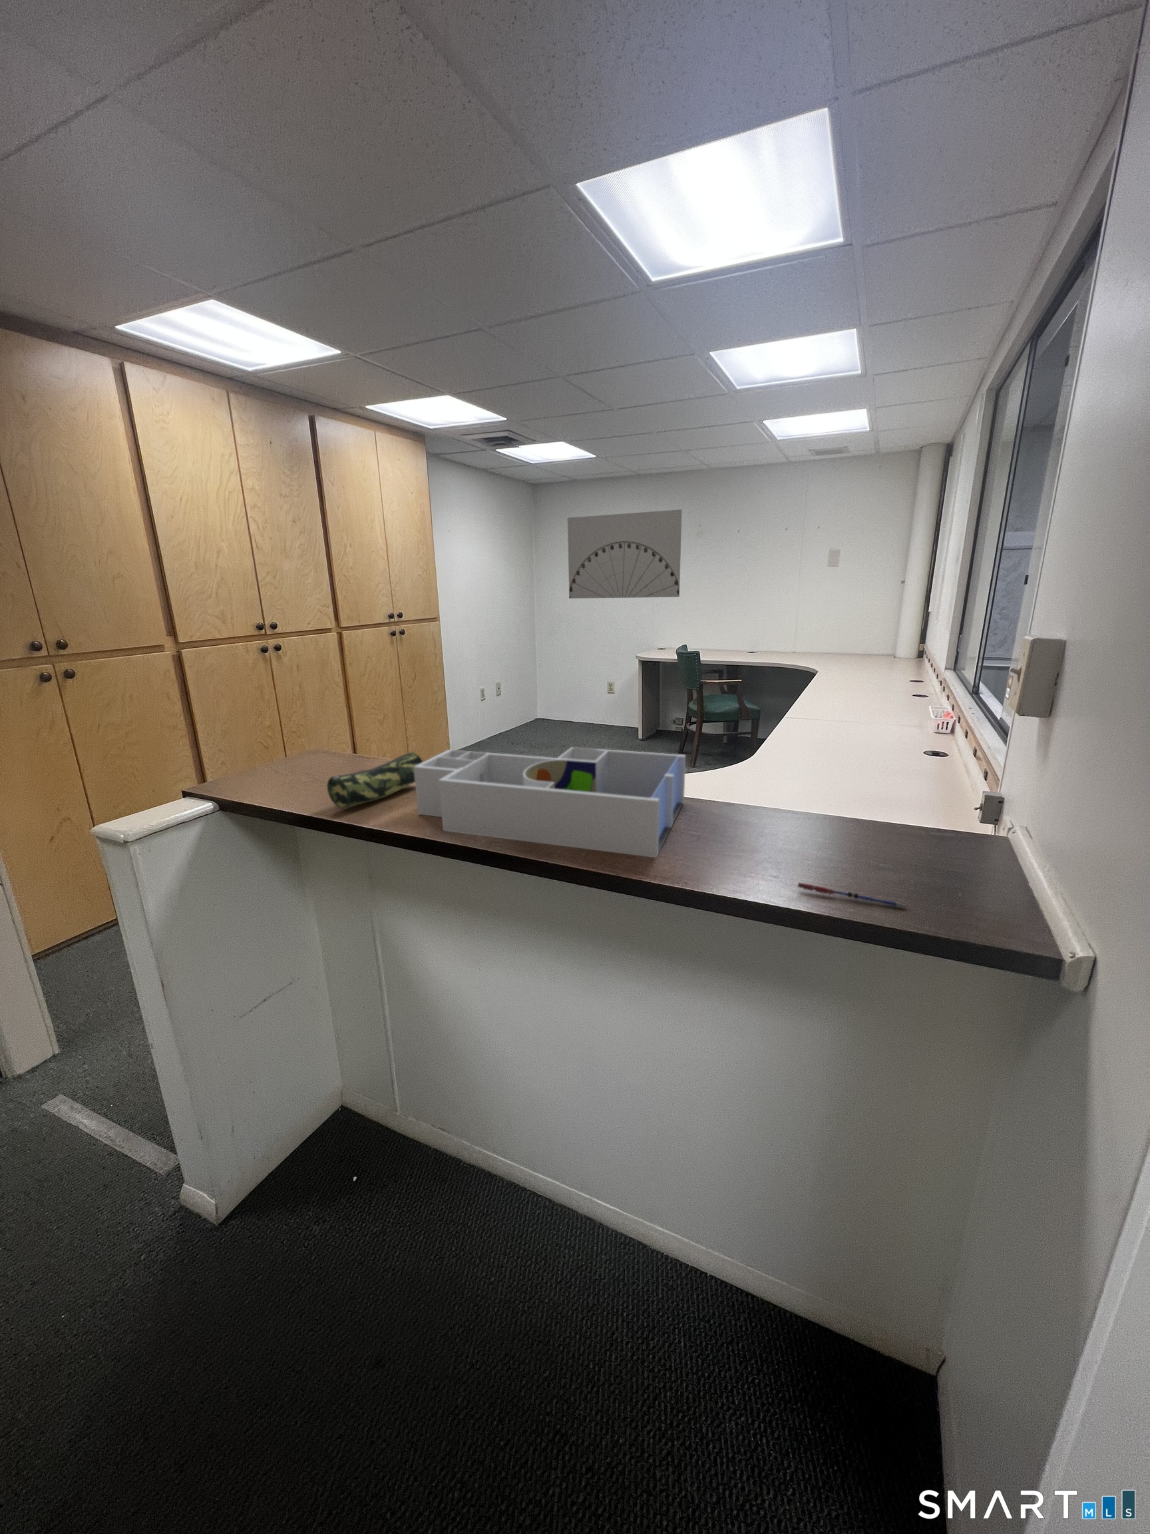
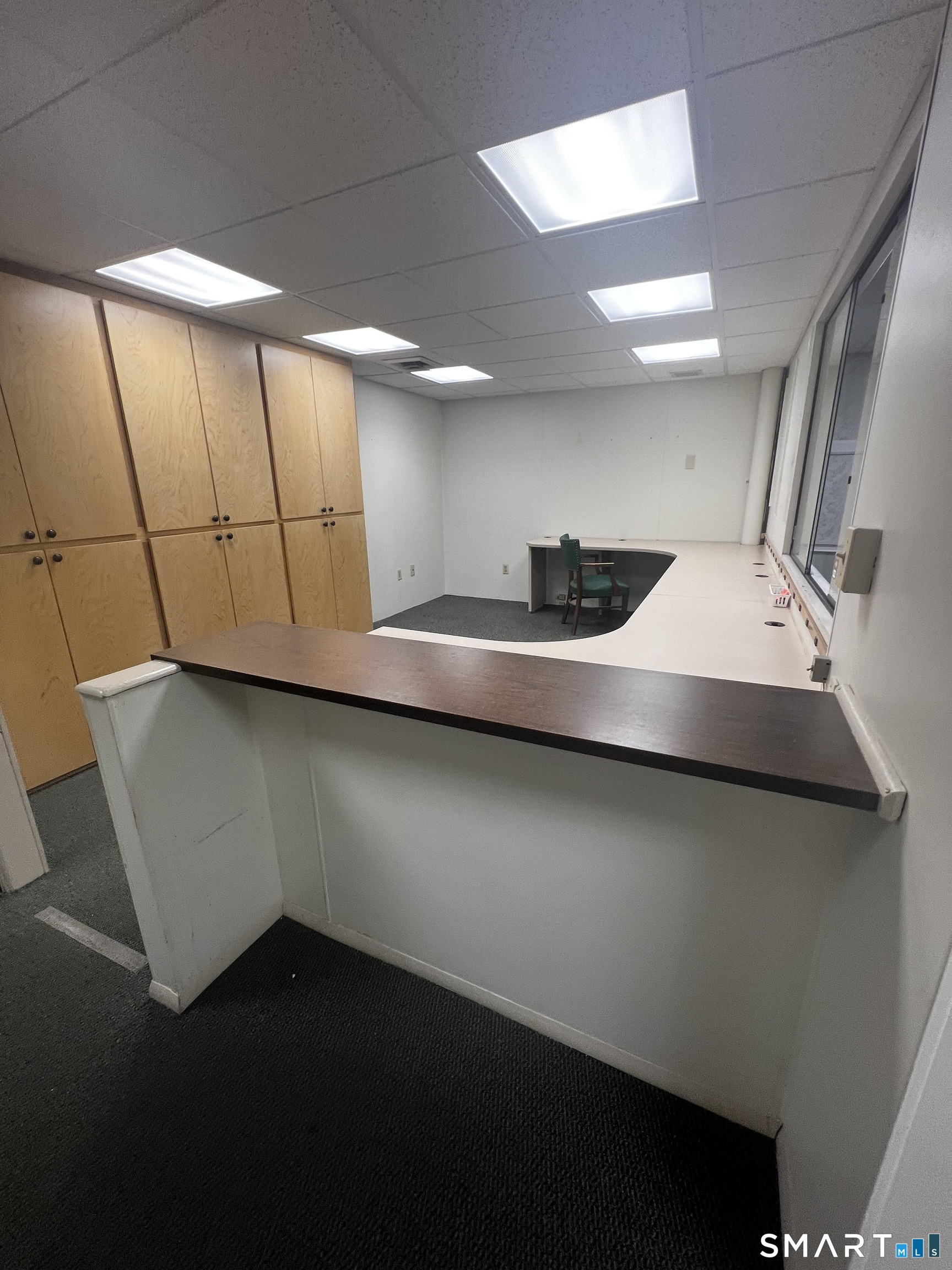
- pen (850, 894)
- desk organizer (547, 789)
- pencil case (377, 780)
- wall art (622, 557)
